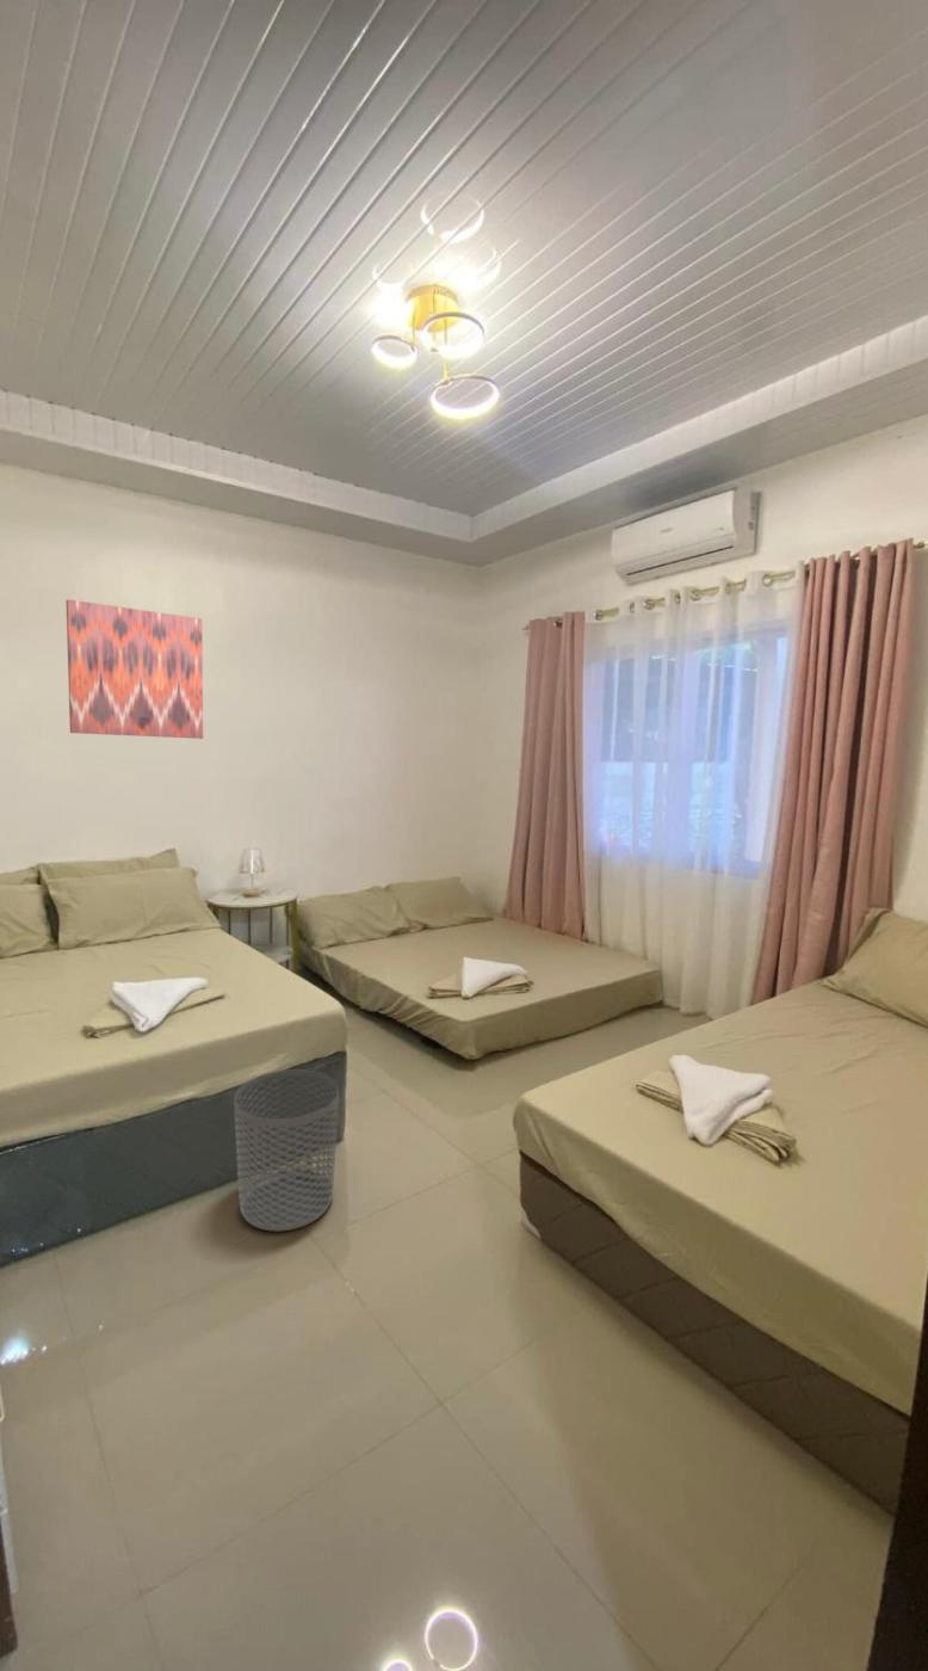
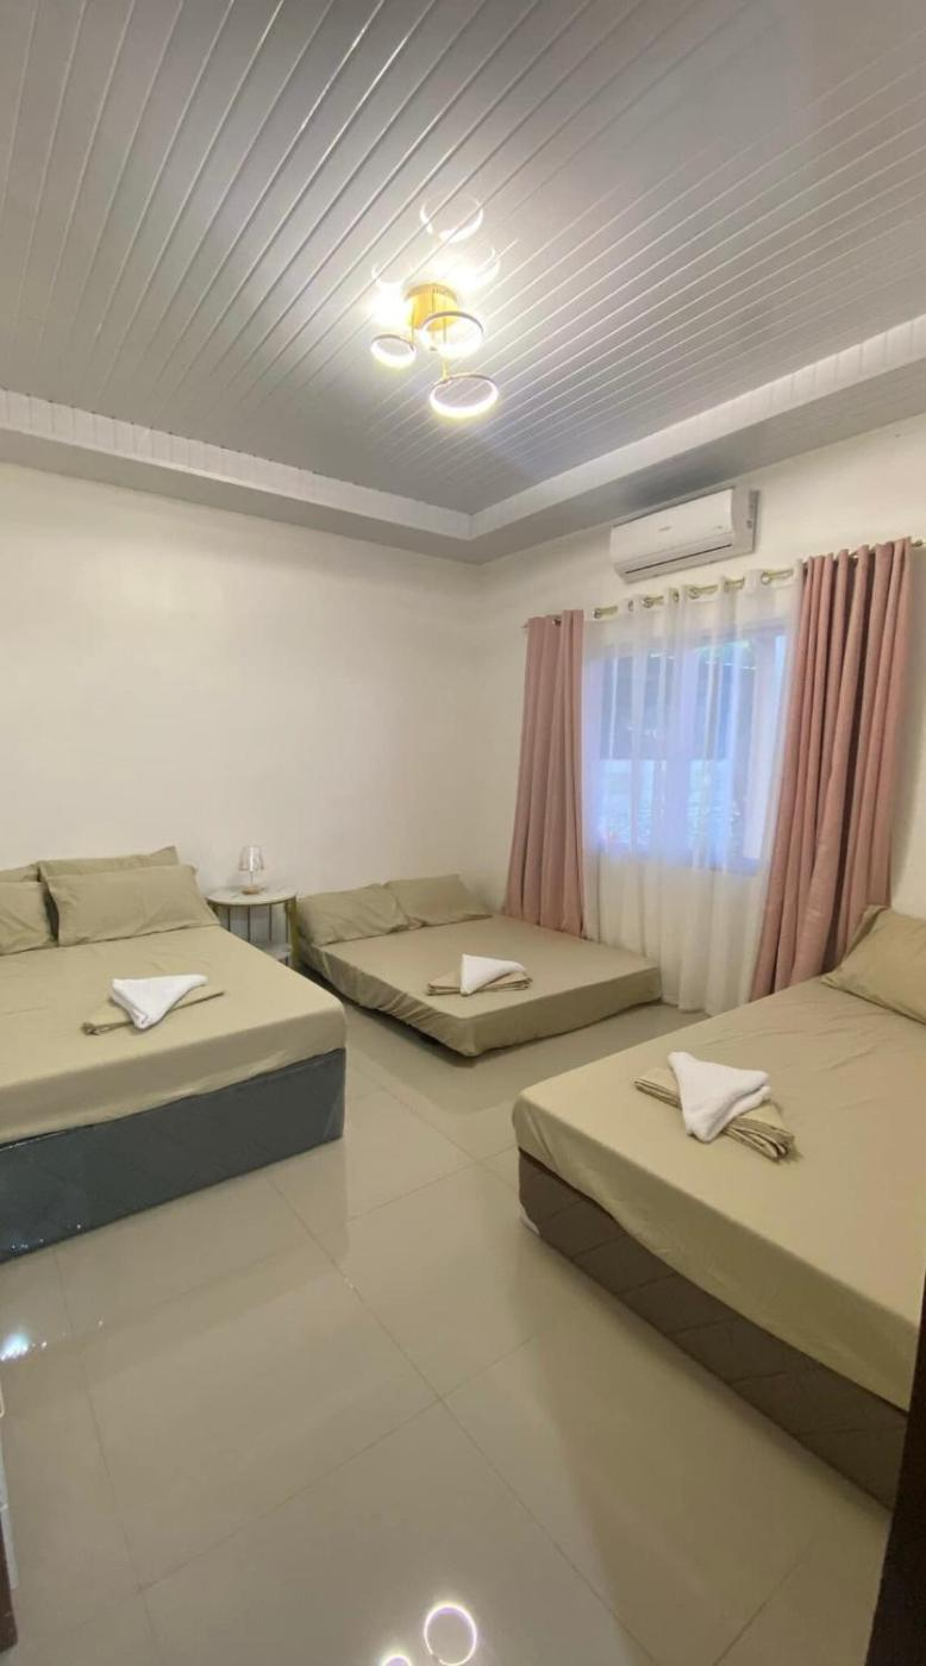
- waste bin (286, 1147)
- wall art (138, 673)
